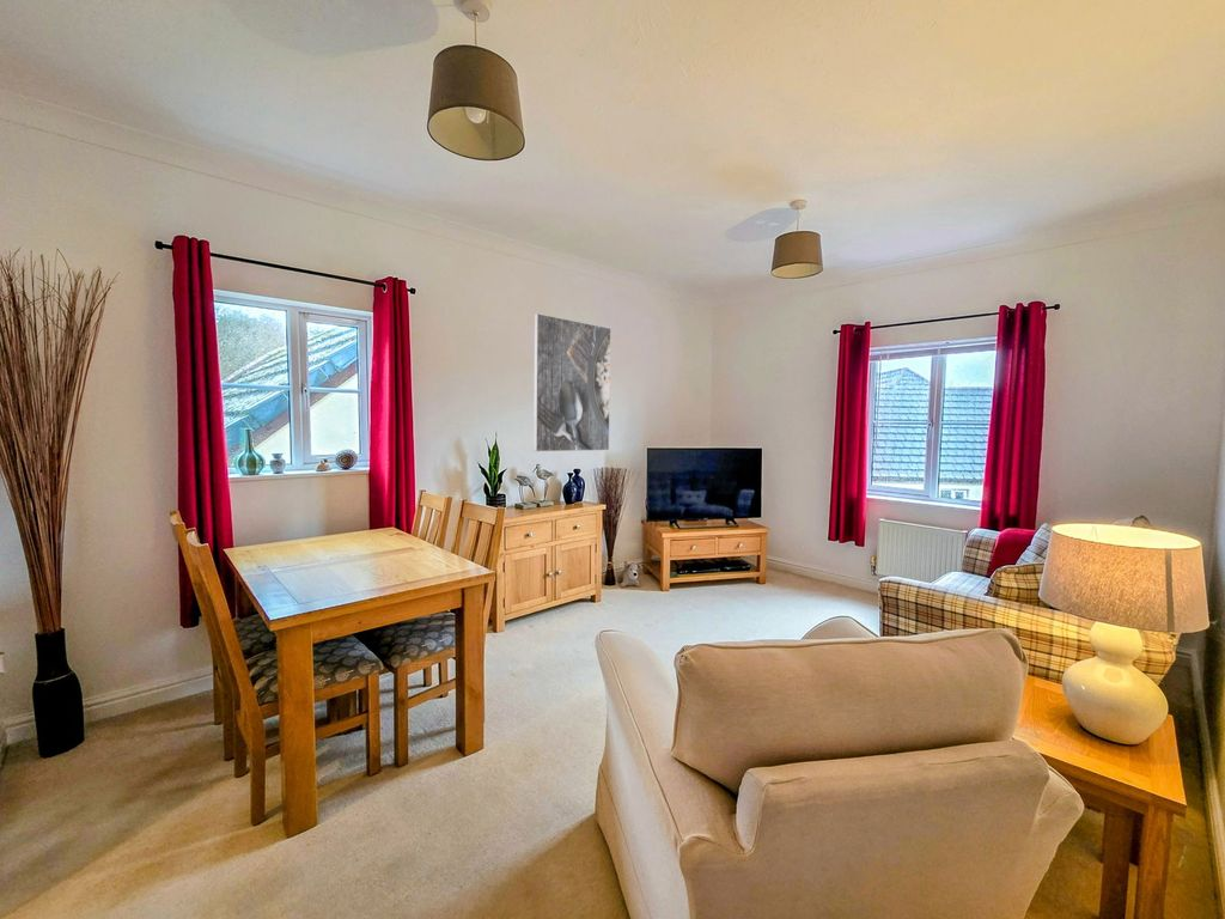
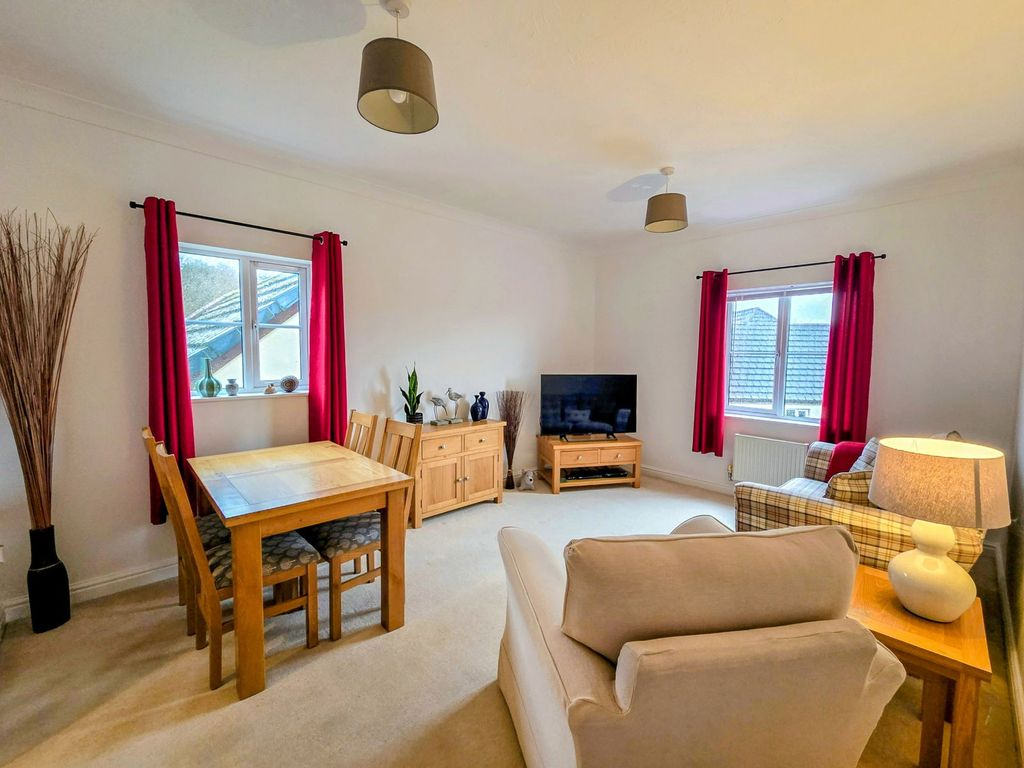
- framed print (574, 387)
